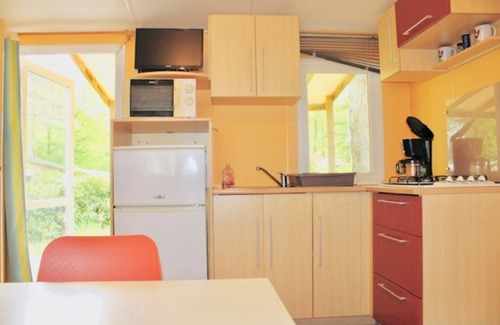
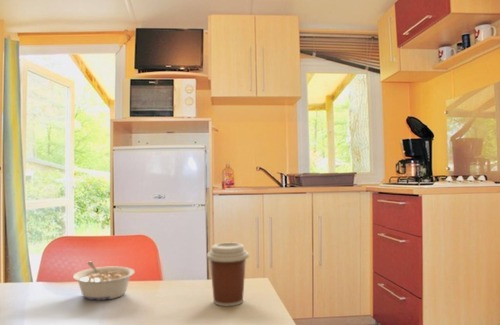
+ coffee cup (228, 273)
+ legume (102, 281)
